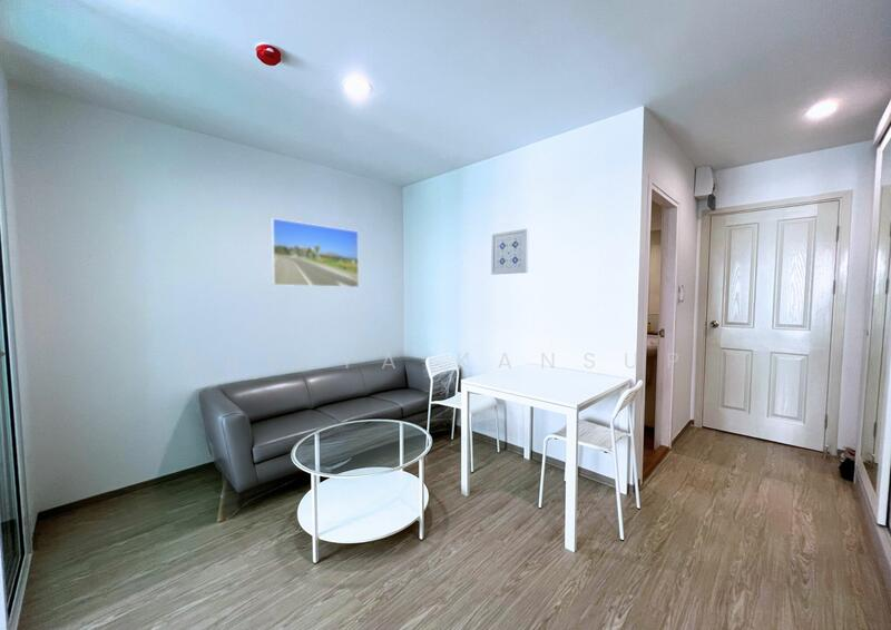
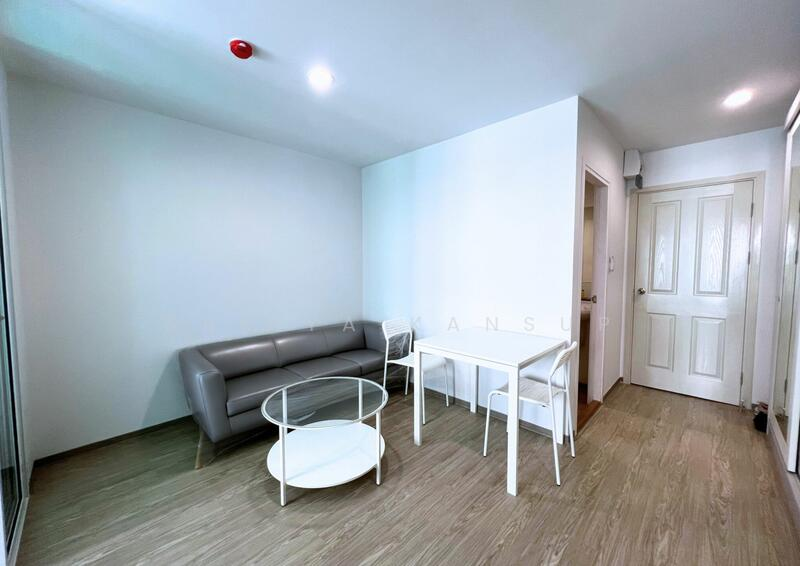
- wall art (509, 253)
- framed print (319, 255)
